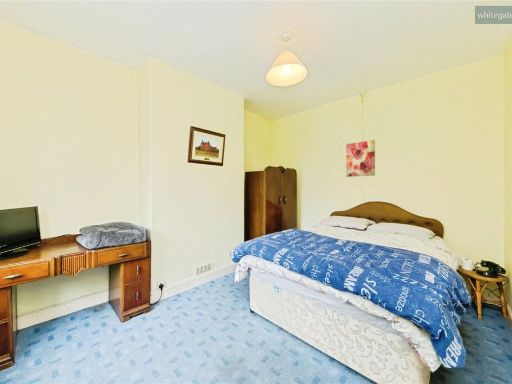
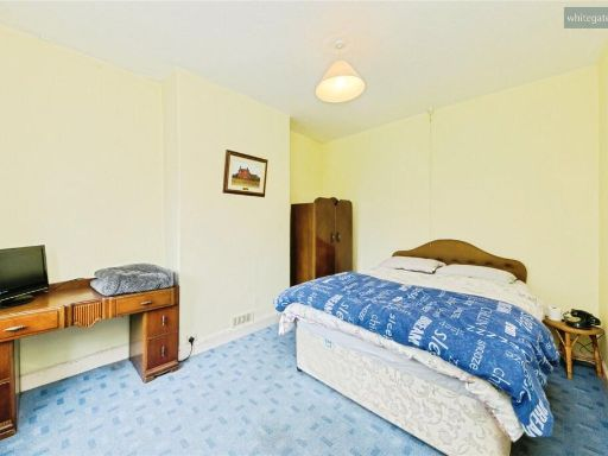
- wall art (360, 159)
